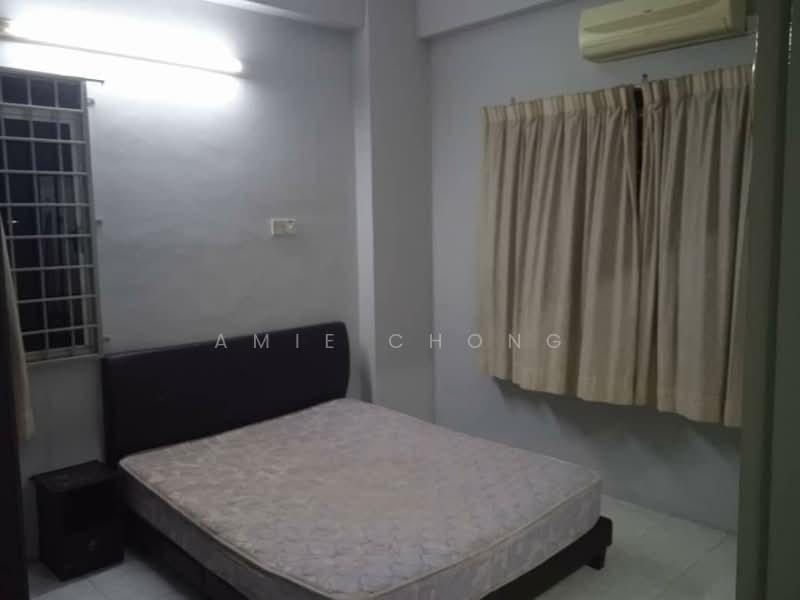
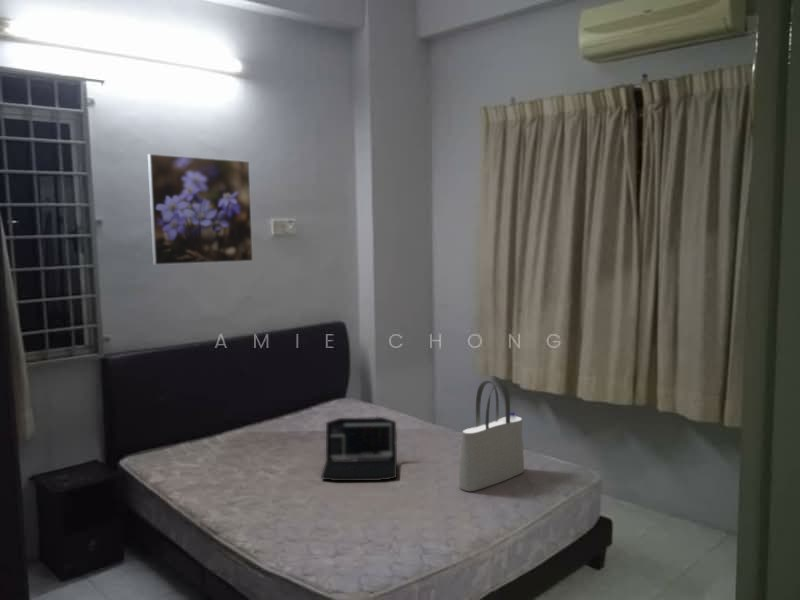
+ tote bag (492, 431)
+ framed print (203, 210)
+ laptop (360, 448)
